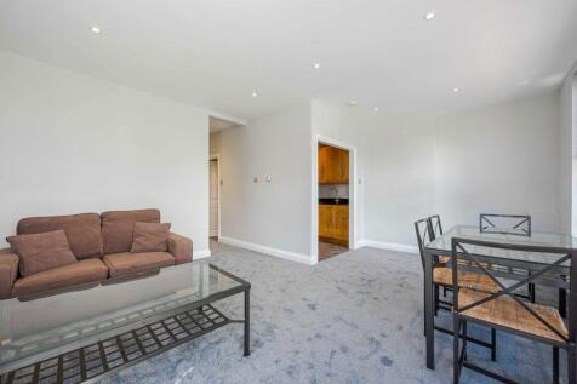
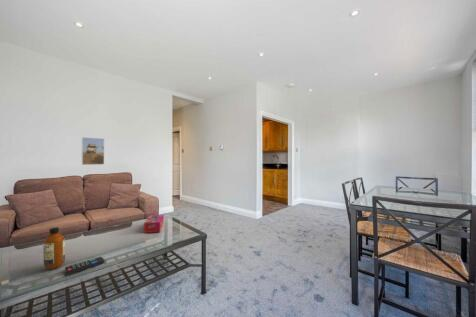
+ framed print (93, 151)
+ remote control (85, 264)
+ tissue box (154, 223)
+ bottle (54, 247)
